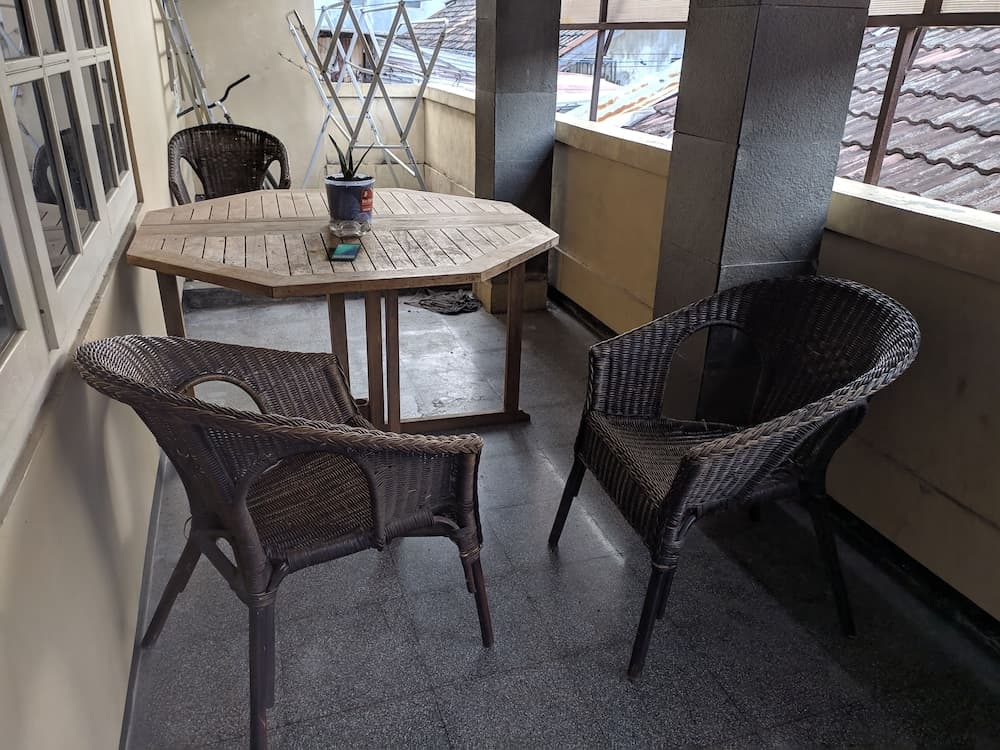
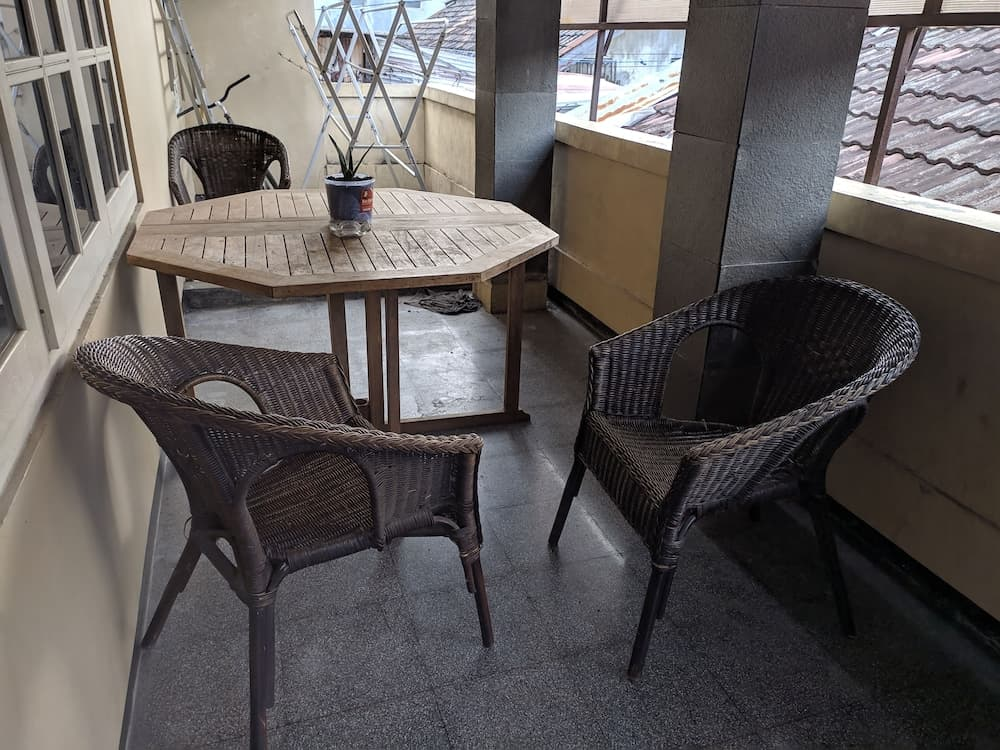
- smartphone (346, 252)
